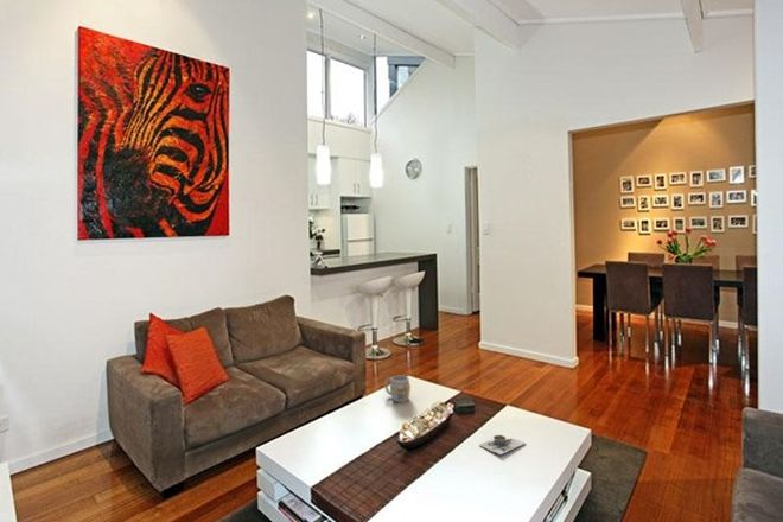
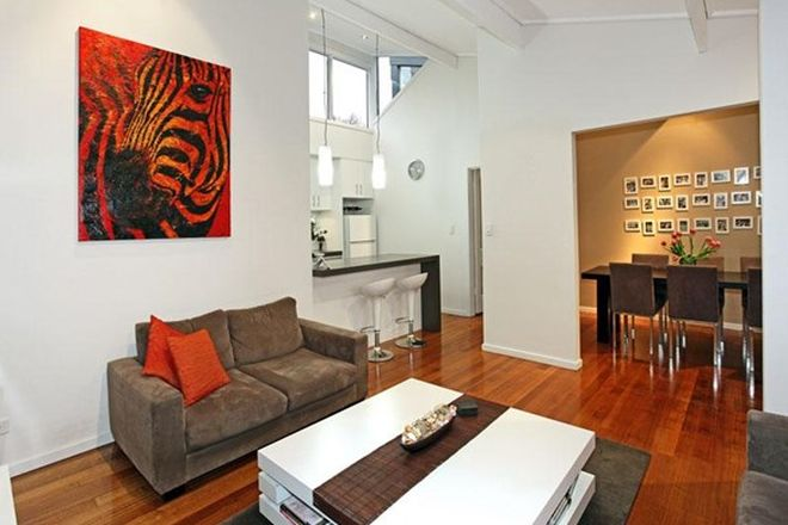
- mug (396, 388)
- decorative bowl (502, 441)
